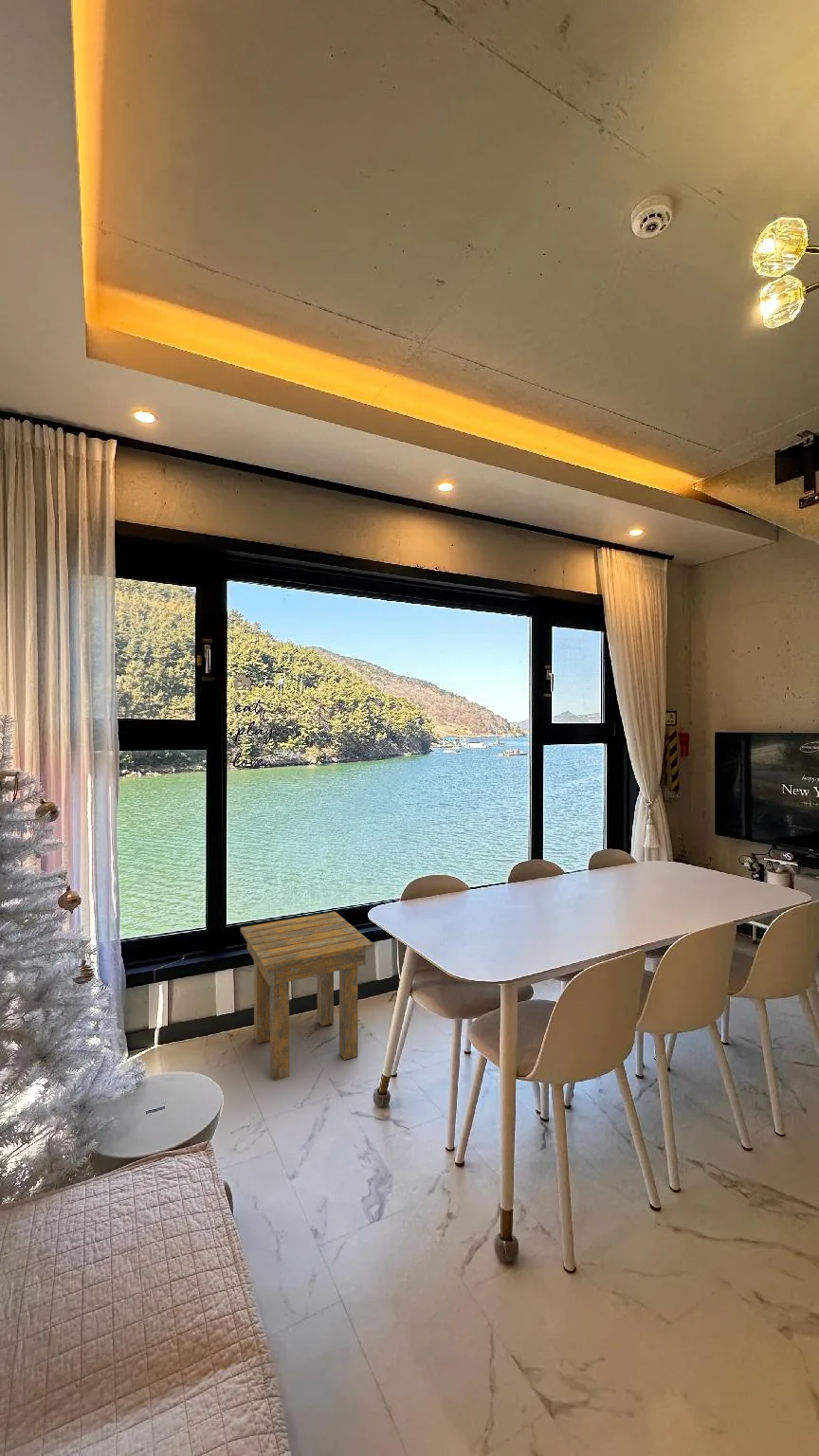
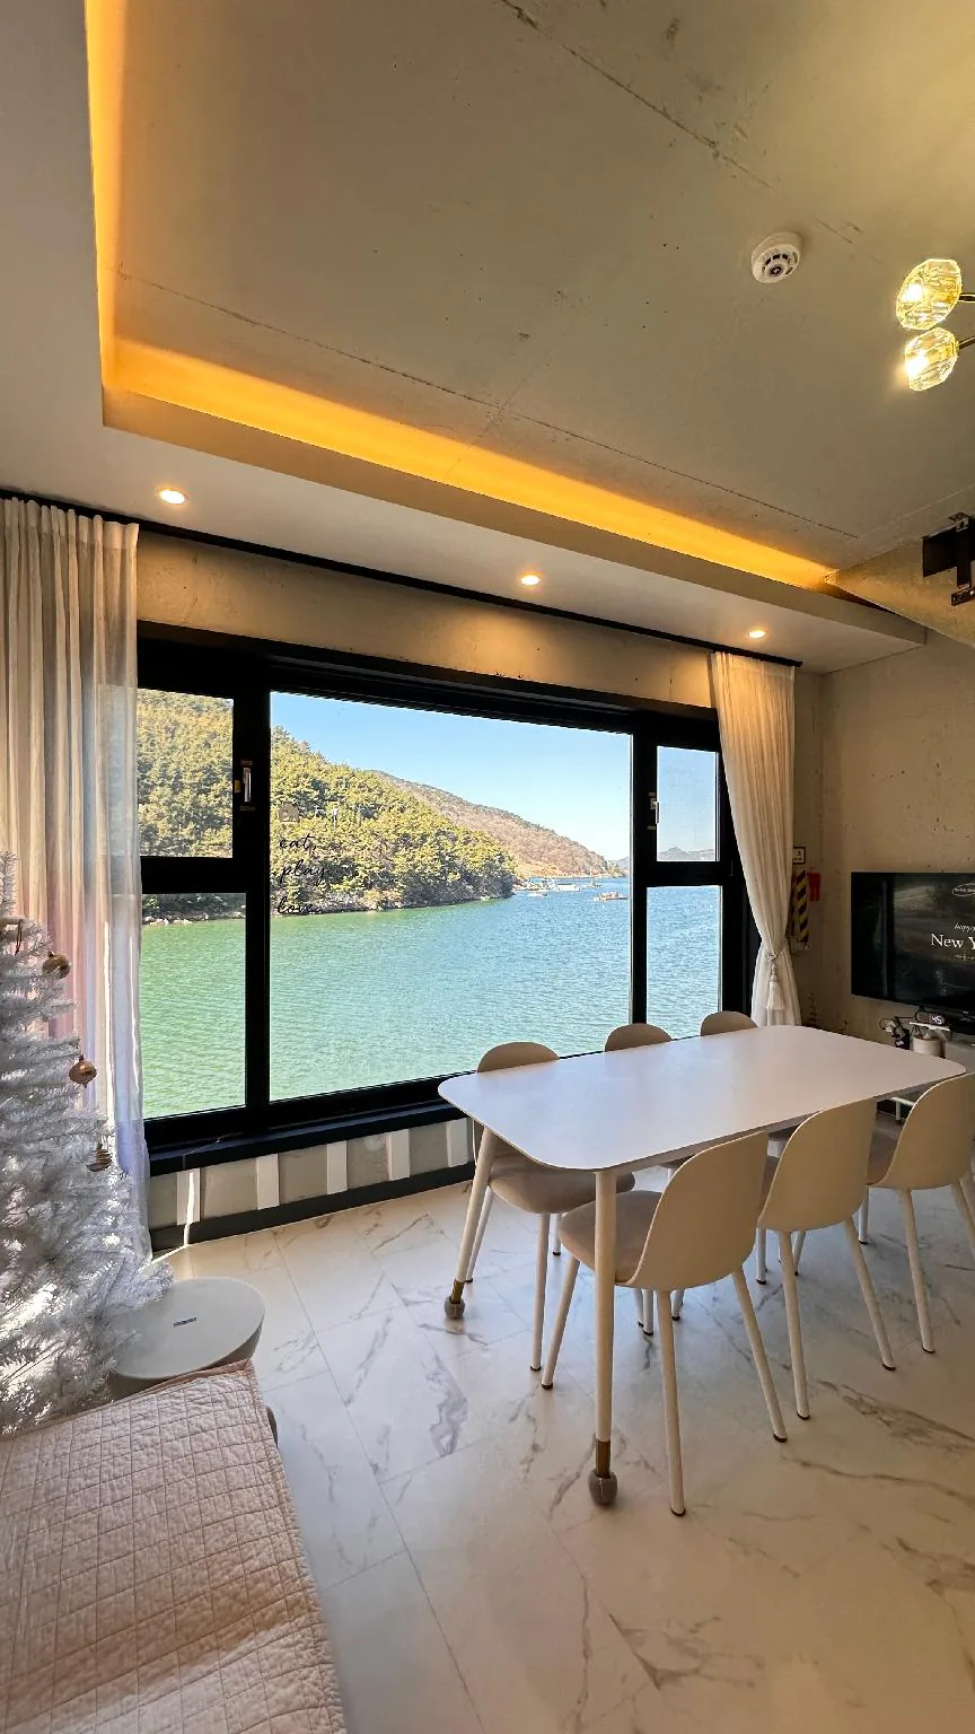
- side table (301, 978)
